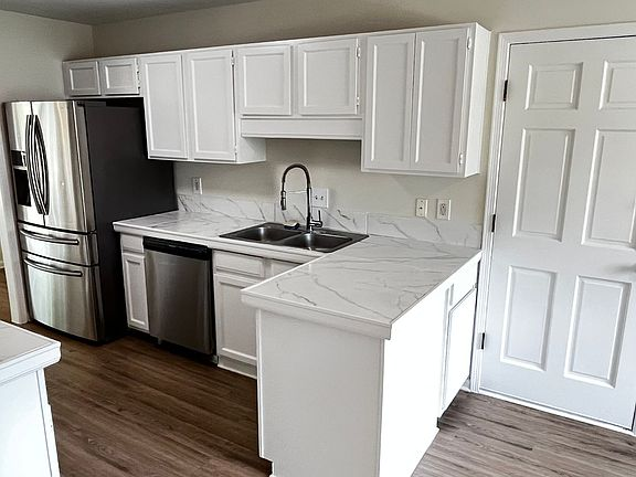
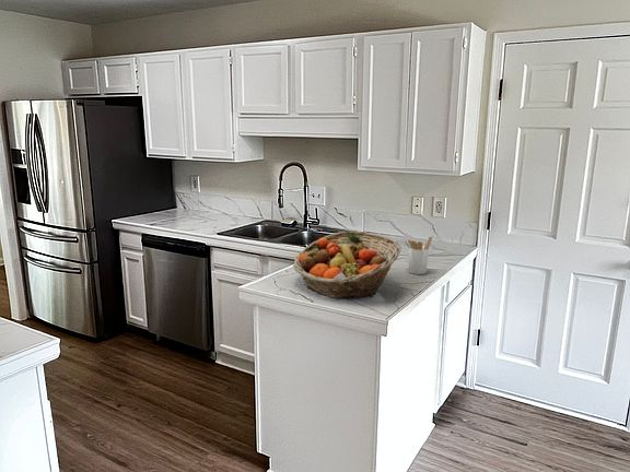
+ fruit basket (345, 262)
+ utensil holder (417, 255)
